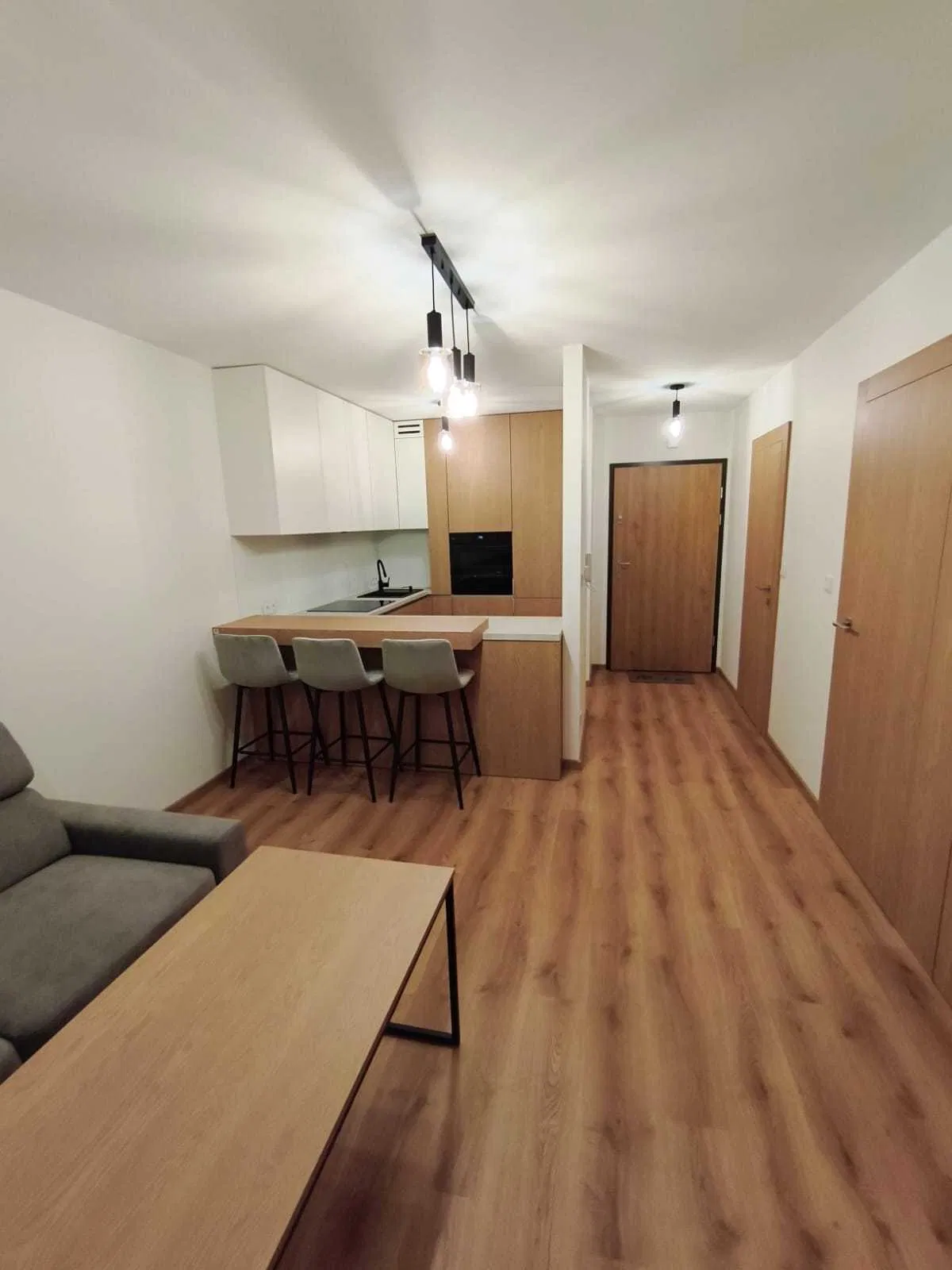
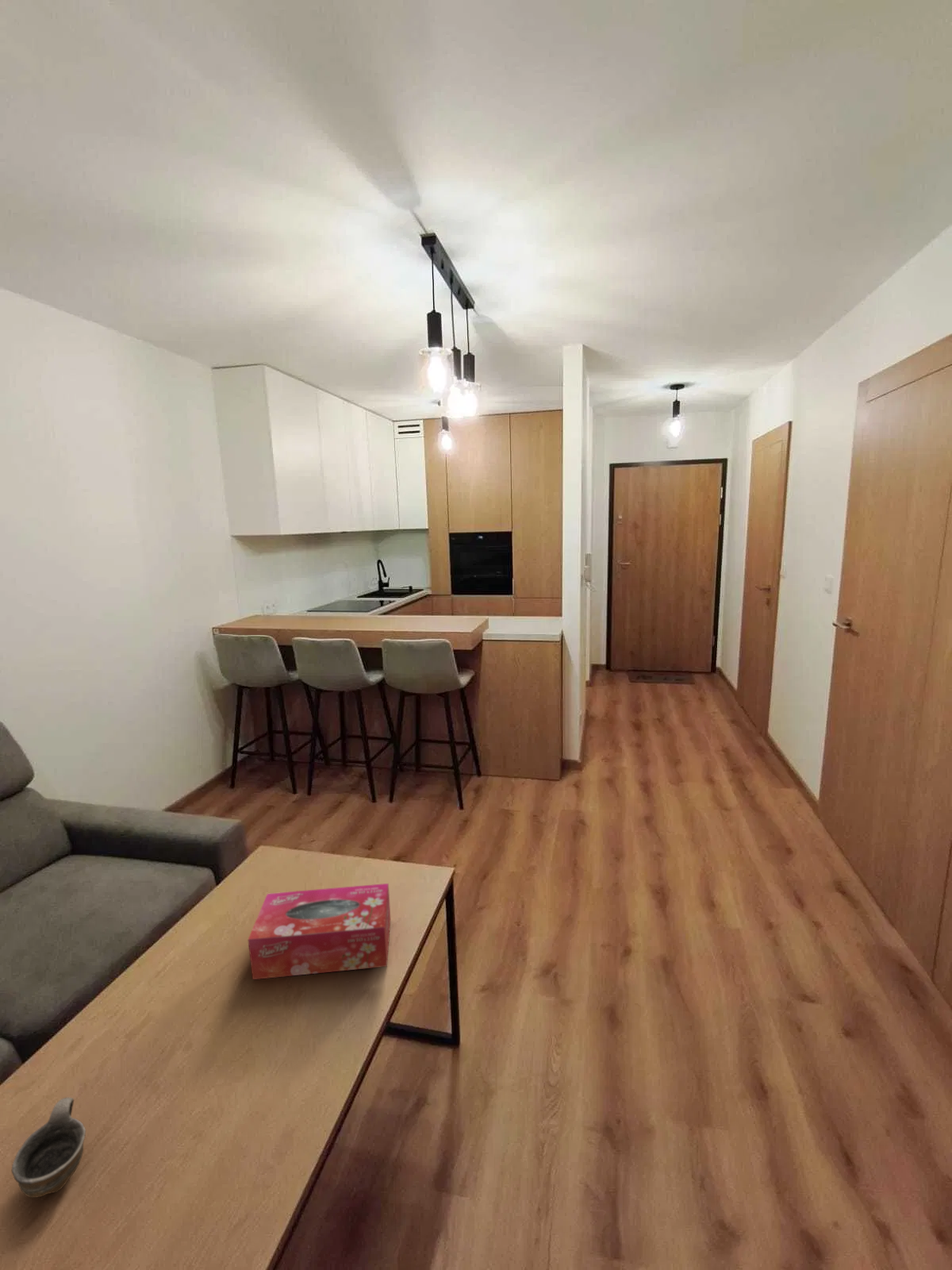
+ tissue box (324, 928)
+ cup (56, 1152)
